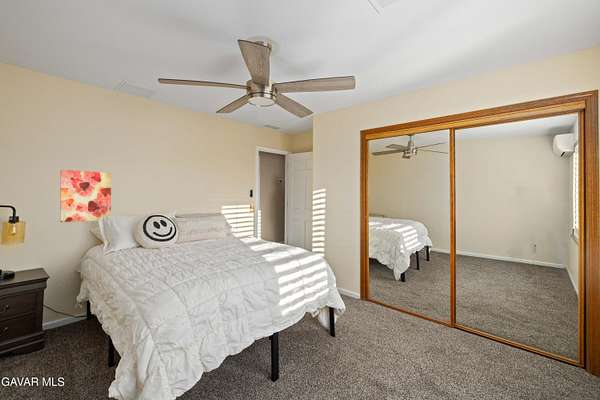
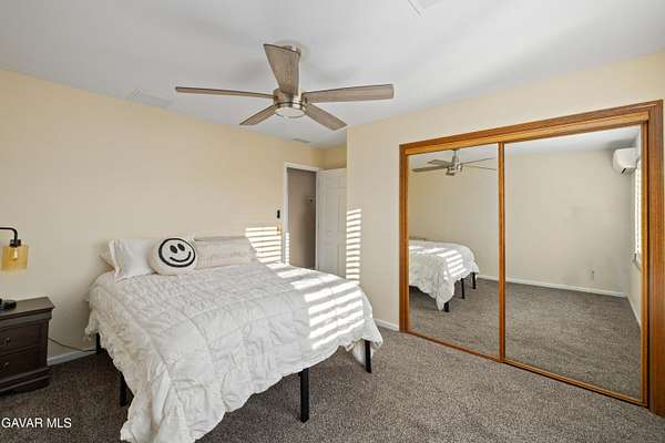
- wall art (87, 196)
